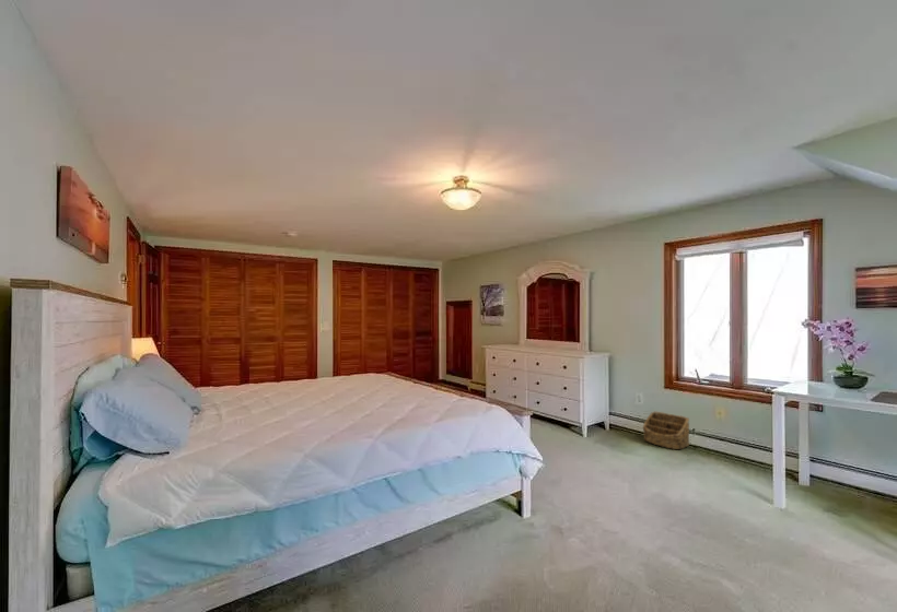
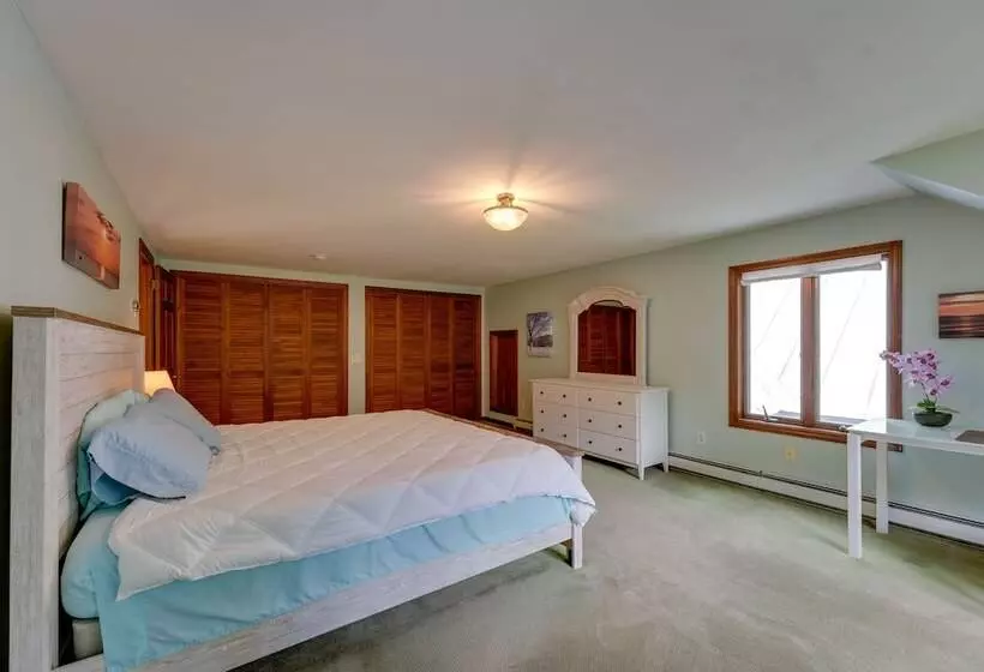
- basket (664, 429)
